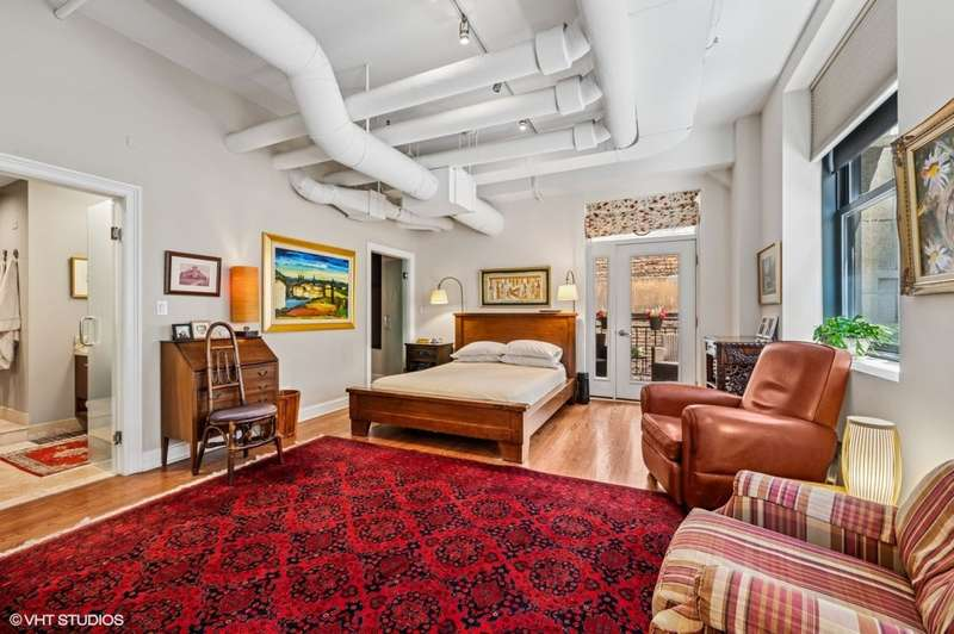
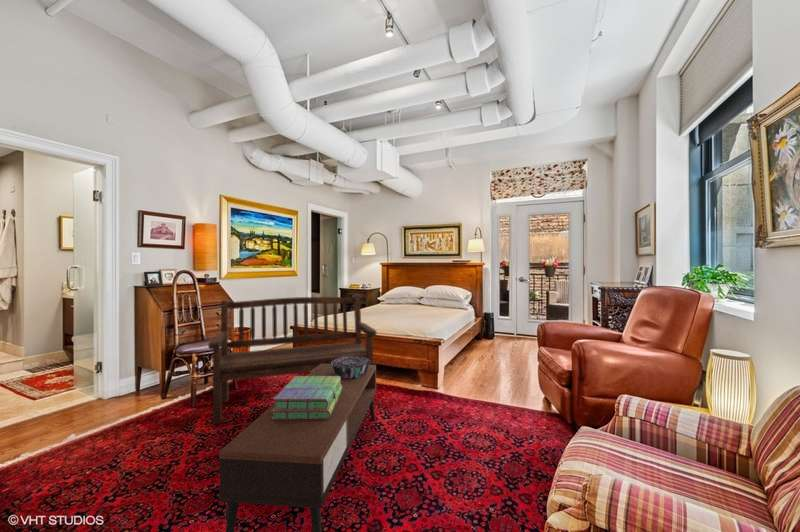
+ stack of books (310, 394)
+ coffee table (321, 430)
+ decorative bowl (350, 367)
+ bench (297, 350)
